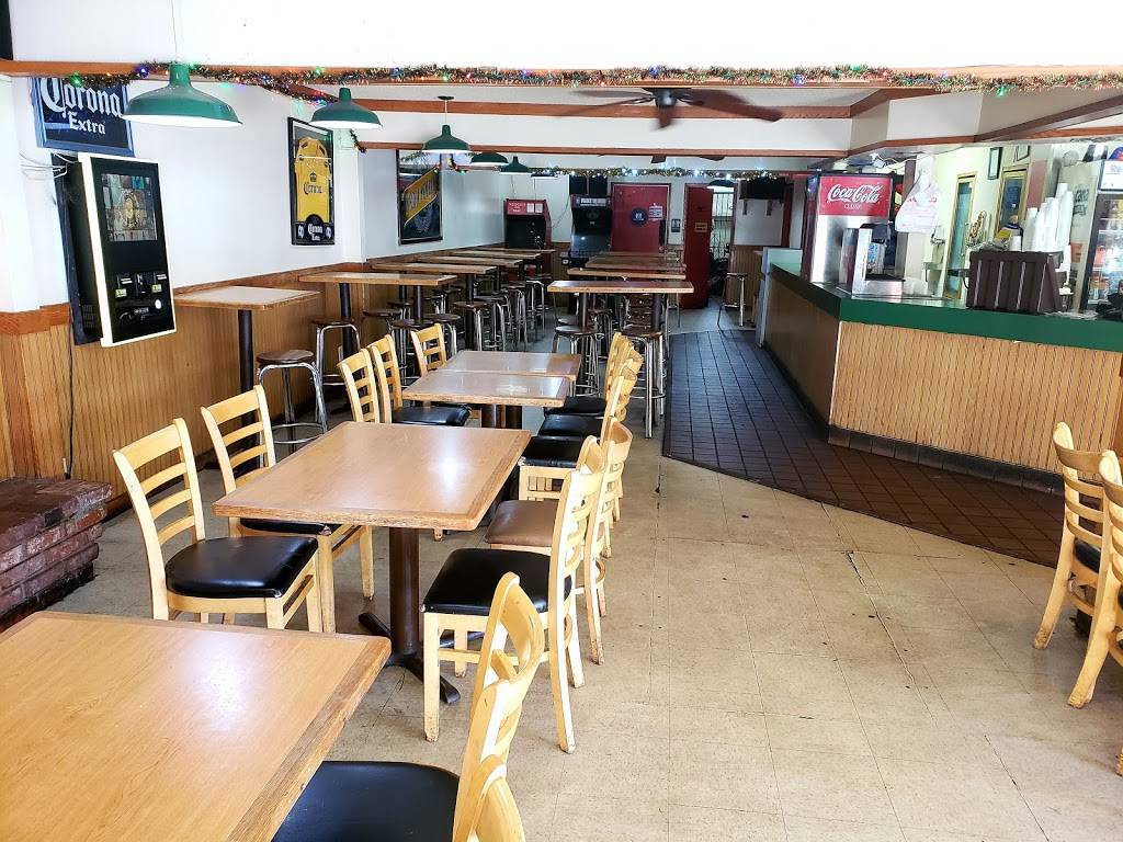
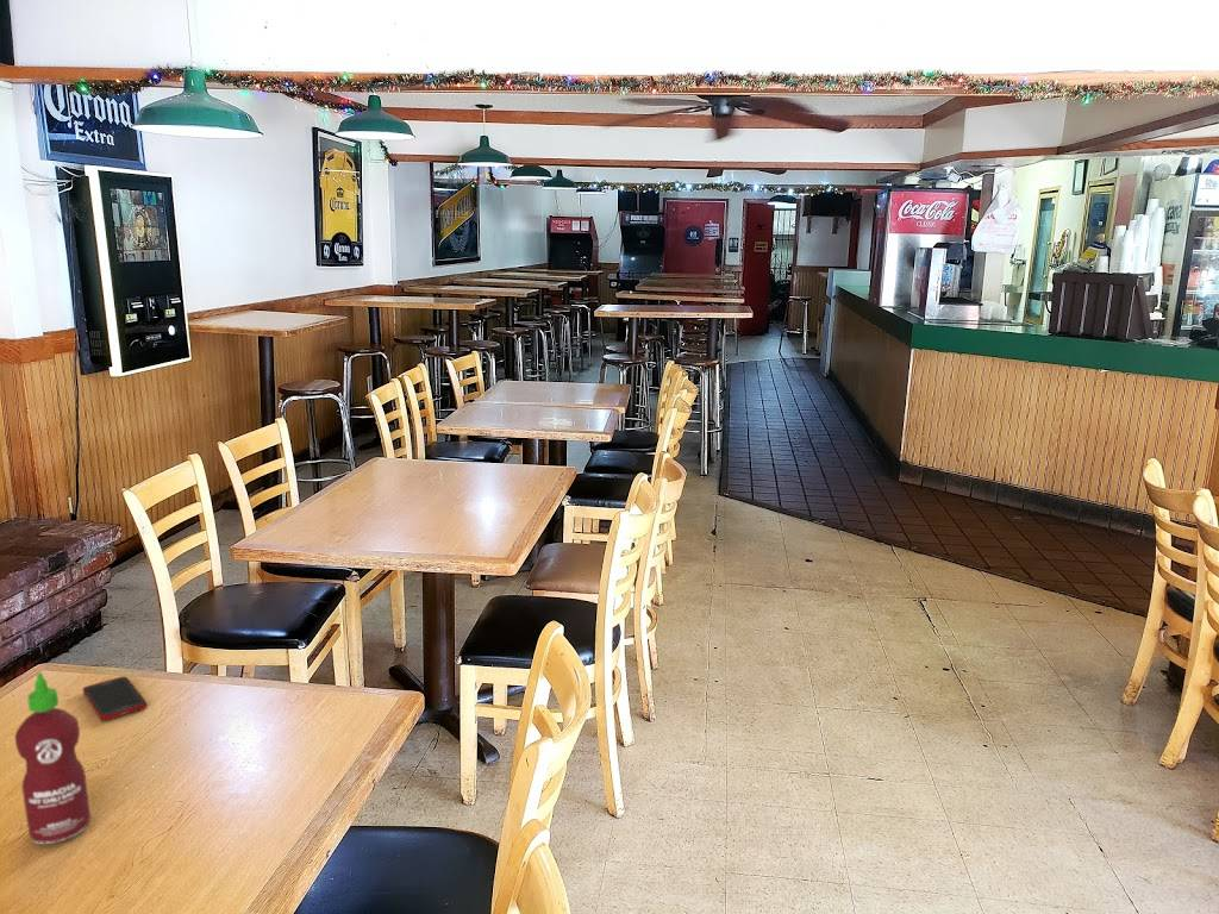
+ cell phone (114, 697)
+ hot sauce (50, 753)
